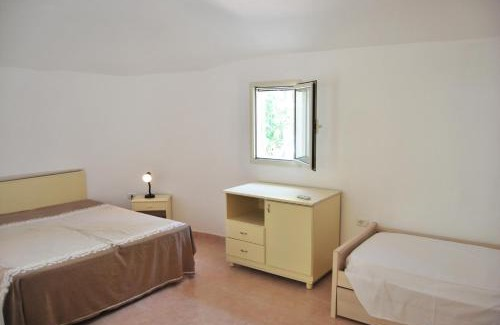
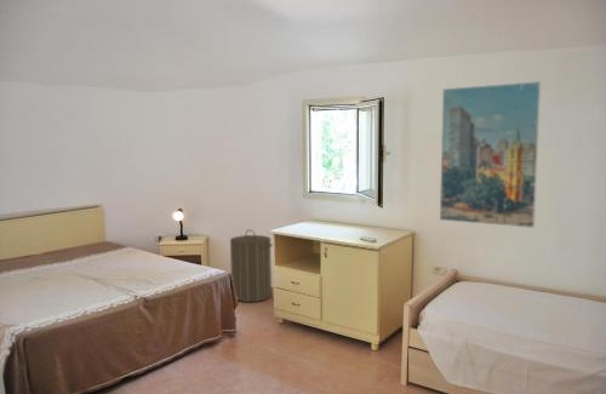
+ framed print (486, 155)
+ laundry hamper (251, 262)
